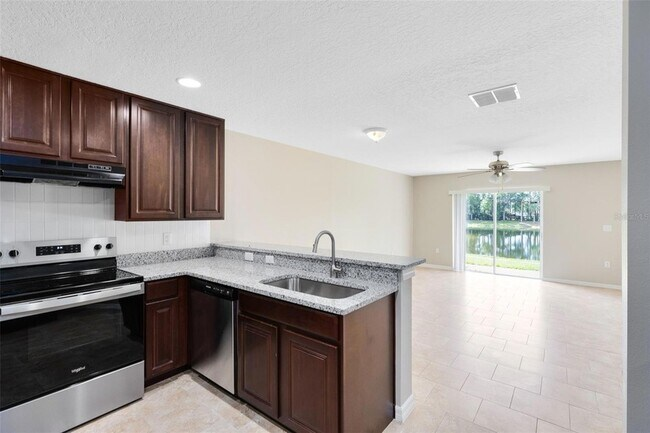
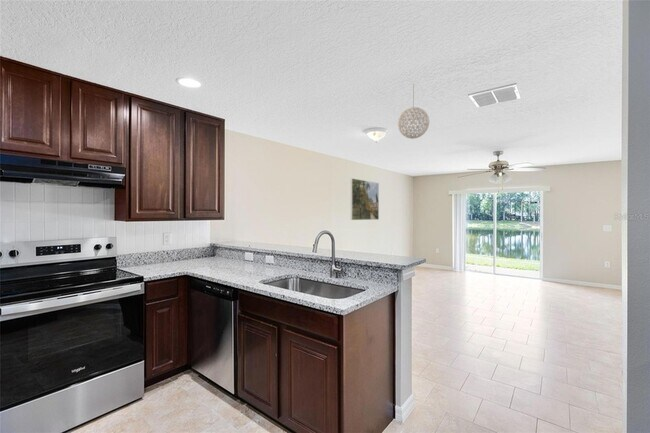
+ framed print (365, 200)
+ pendant light (413, 111)
